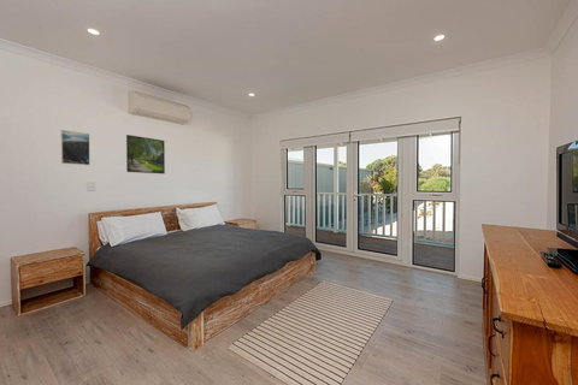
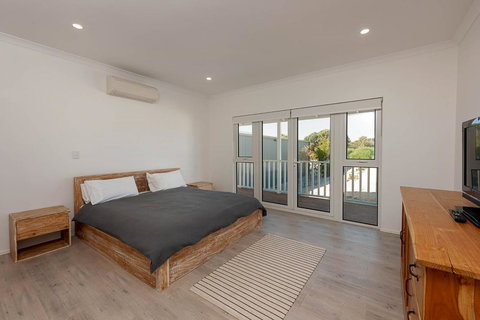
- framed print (76, 148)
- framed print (146, 155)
